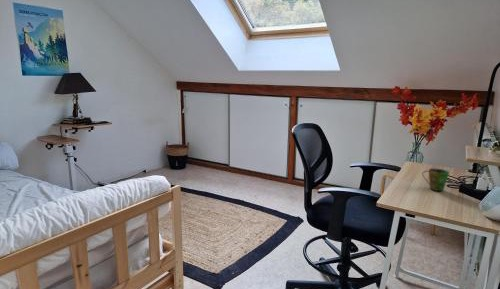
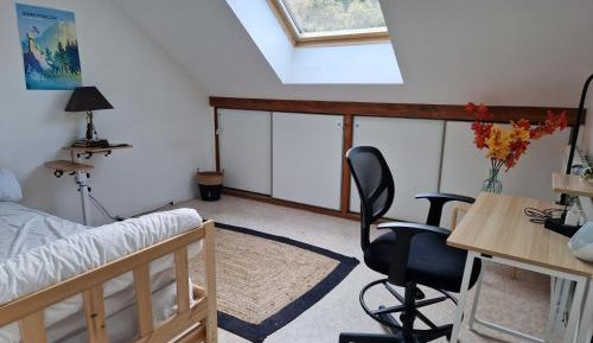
- cup (434, 179)
